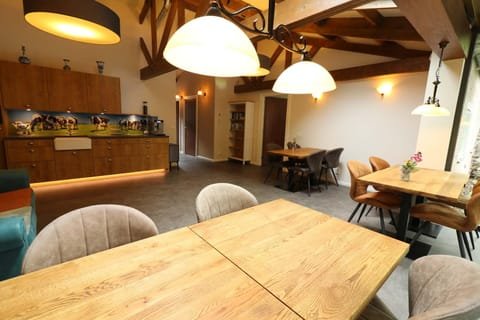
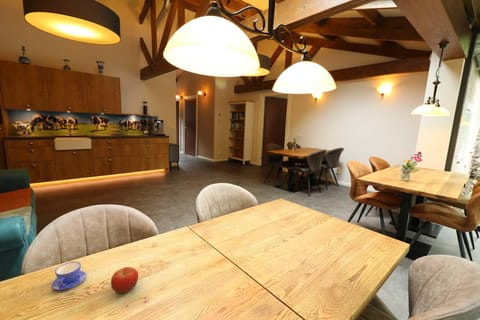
+ fruit (124, 278)
+ teacup (68, 274)
